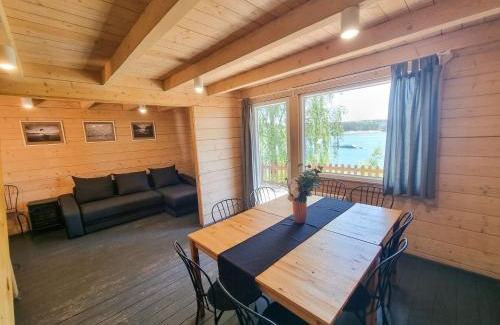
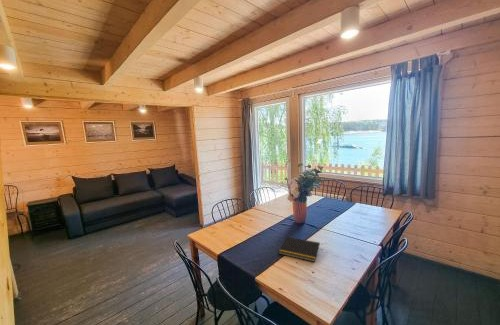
+ notepad (299, 248)
